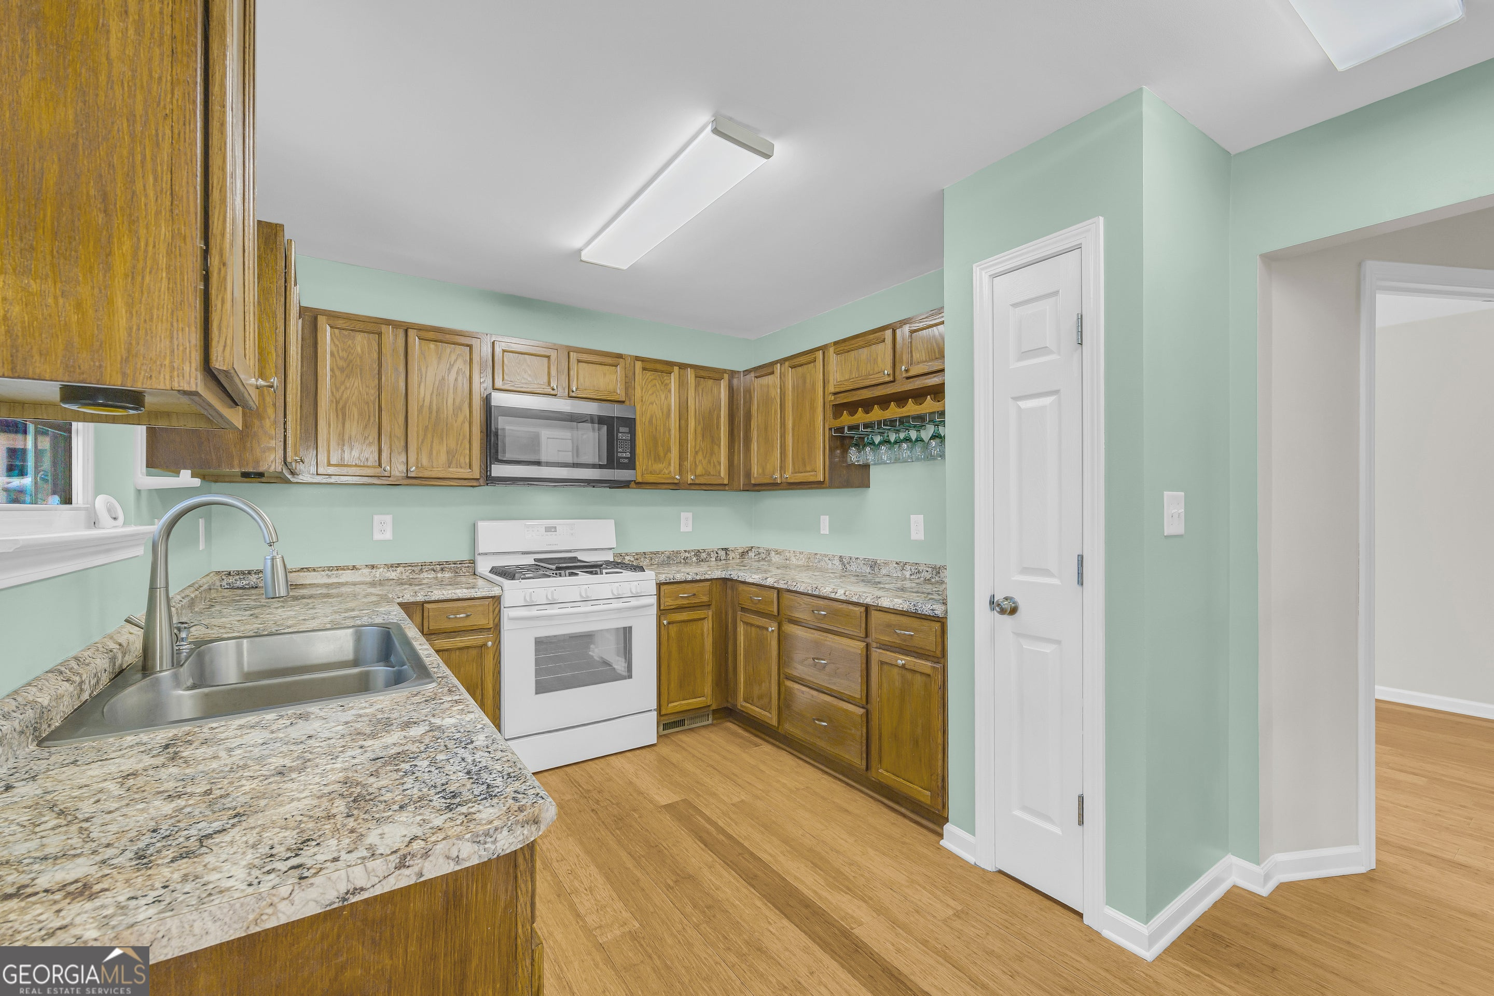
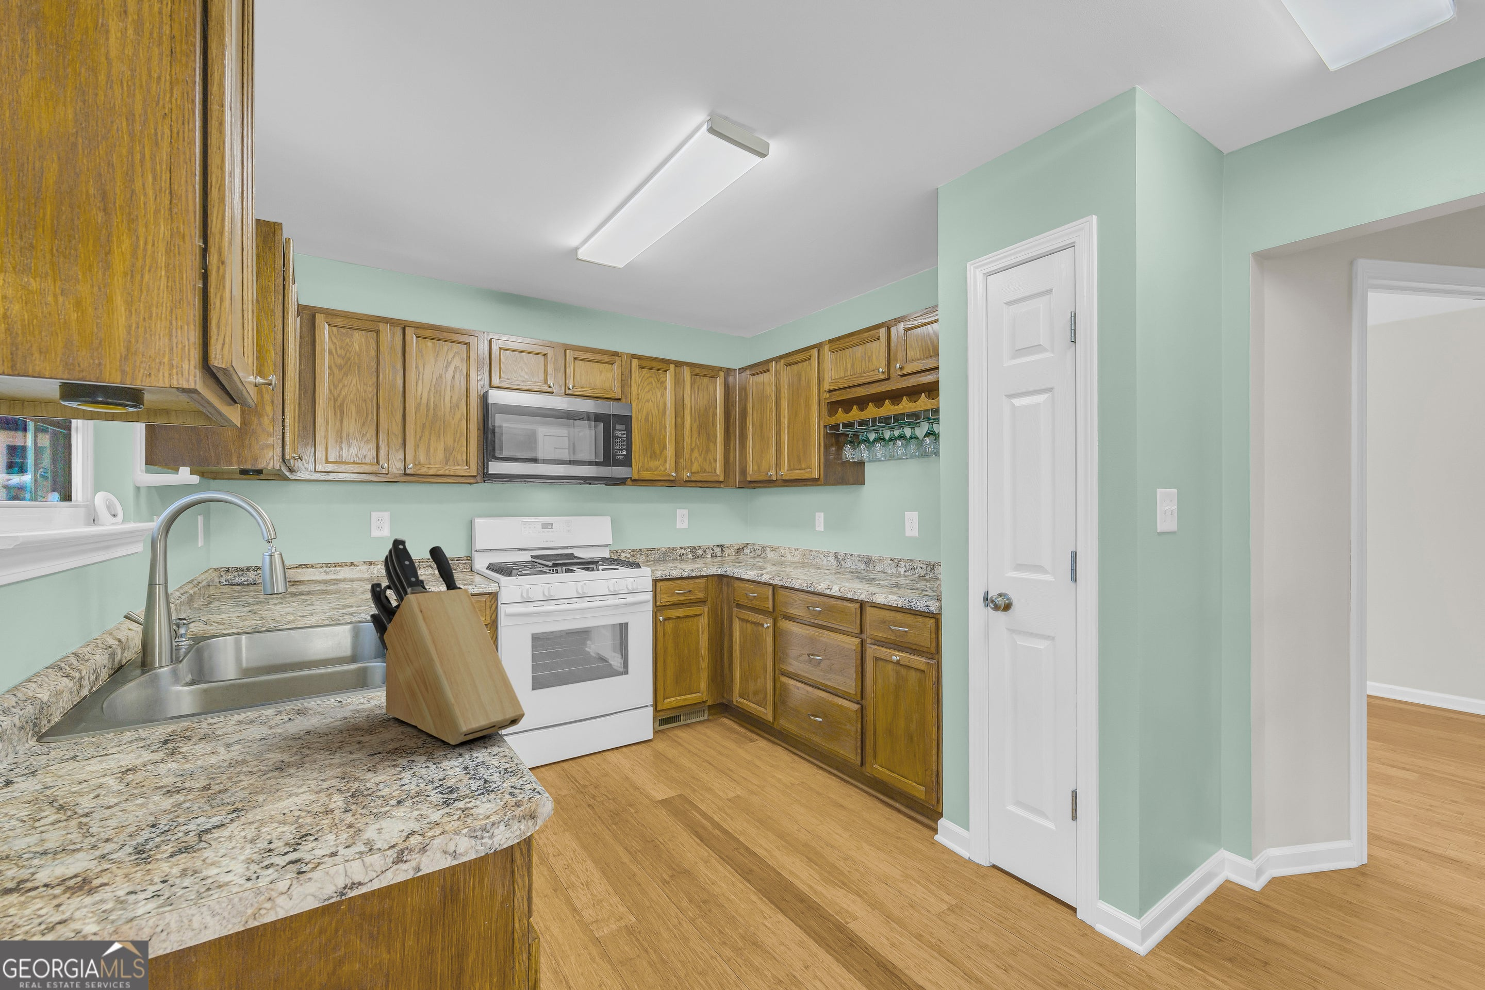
+ knife block (440, 628)
